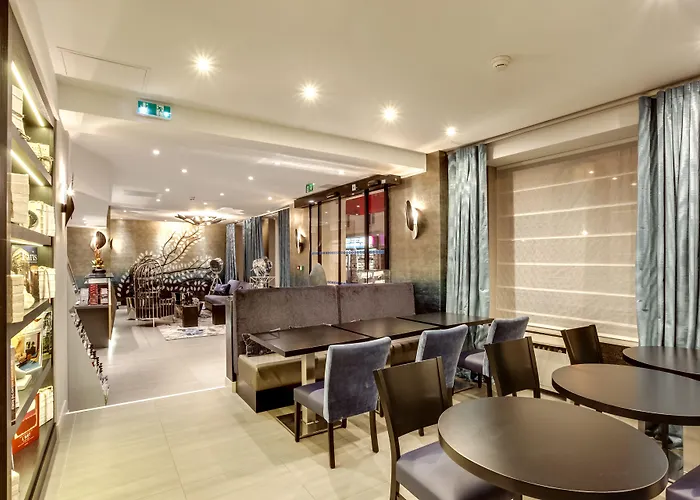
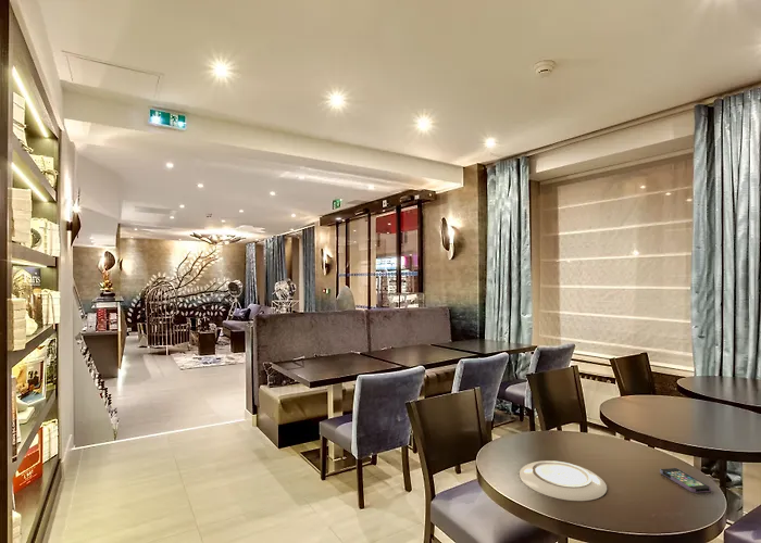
+ smartphone (684, 479)
+ plate (561, 476)
